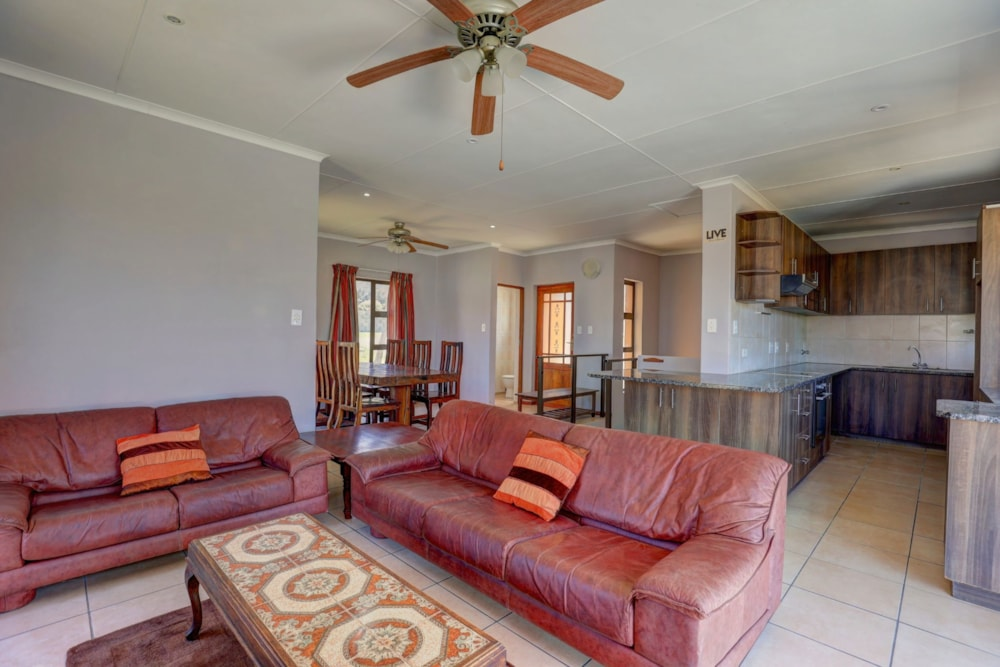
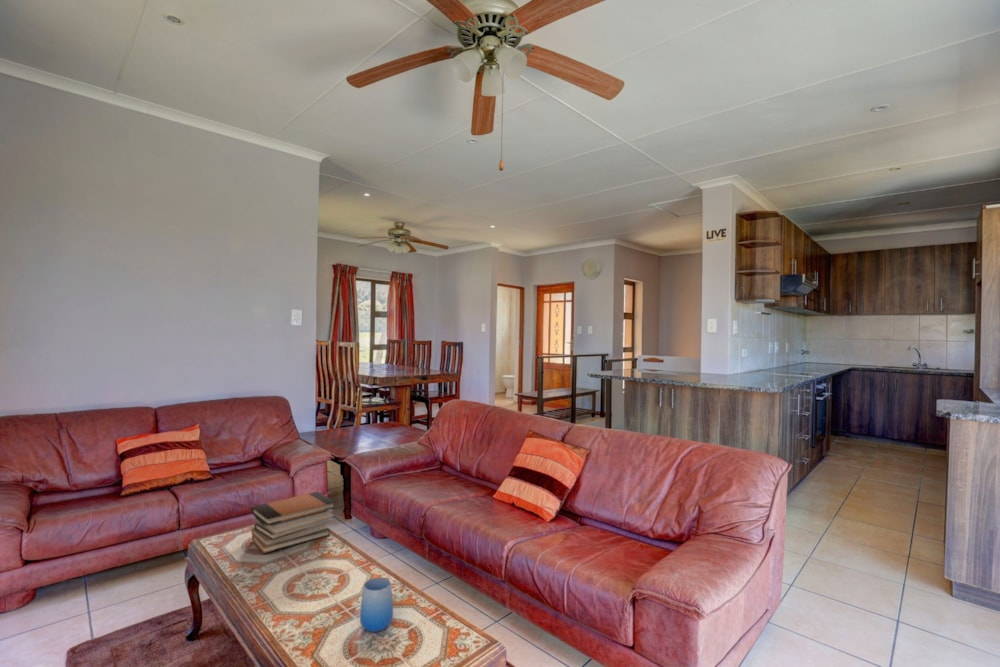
+ book stack (293, 520)
+ cup (376, 604)
